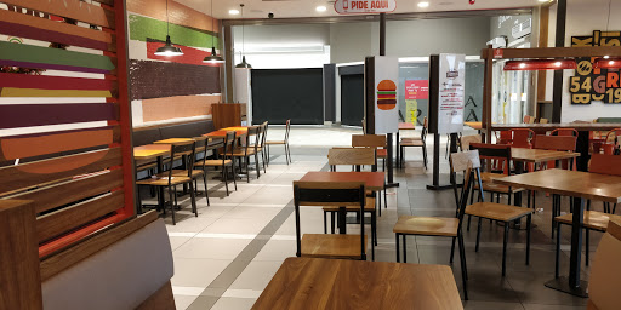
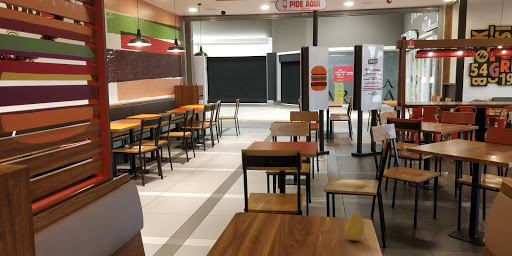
+ fruit (354, 226)
